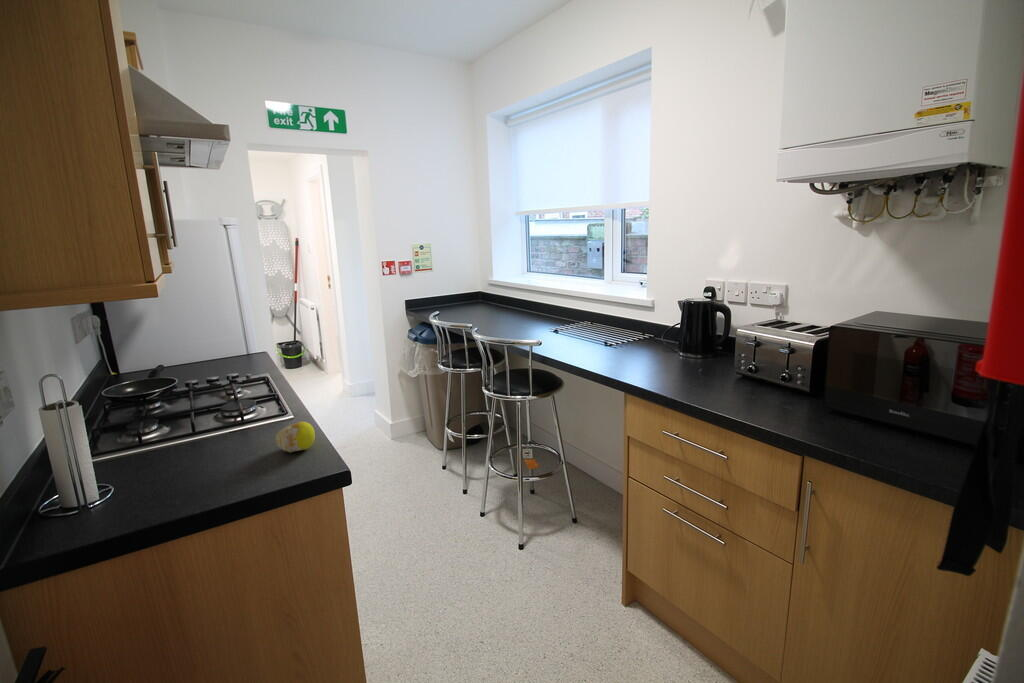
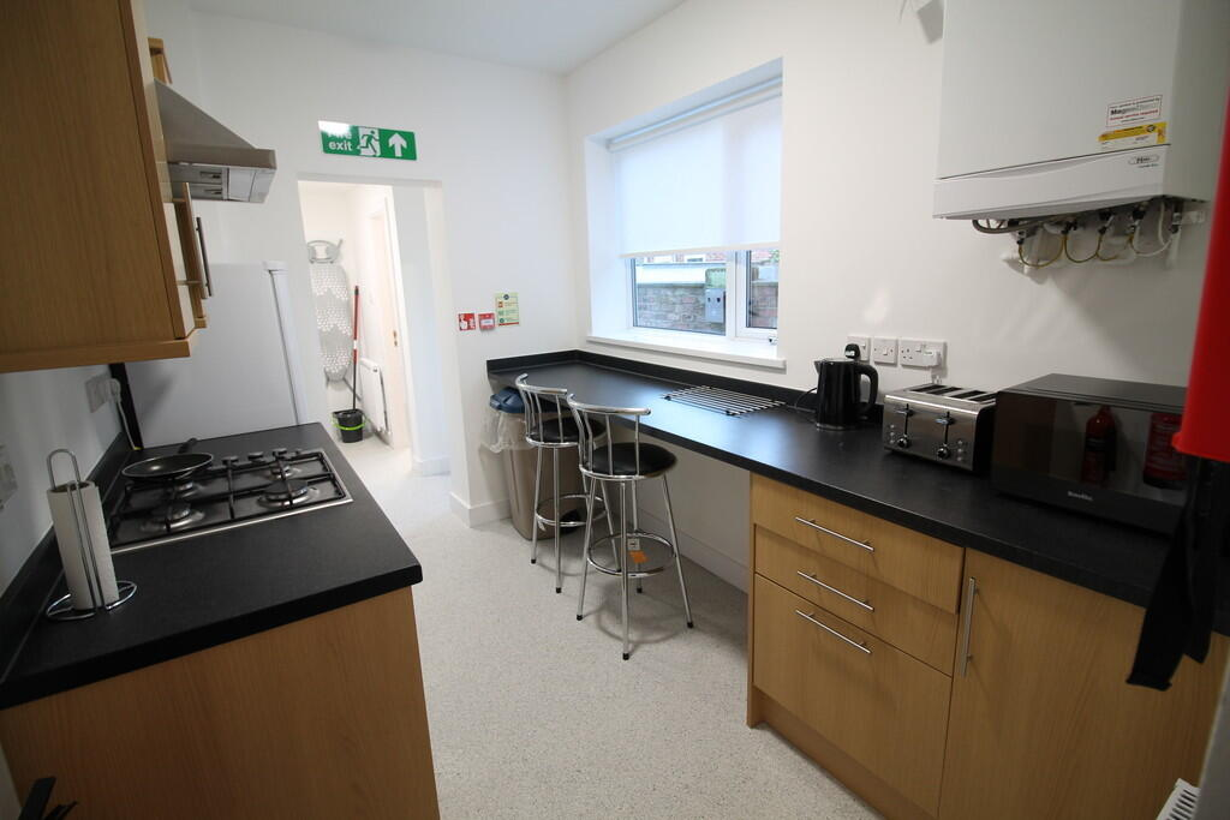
- fruit (295, 436)
